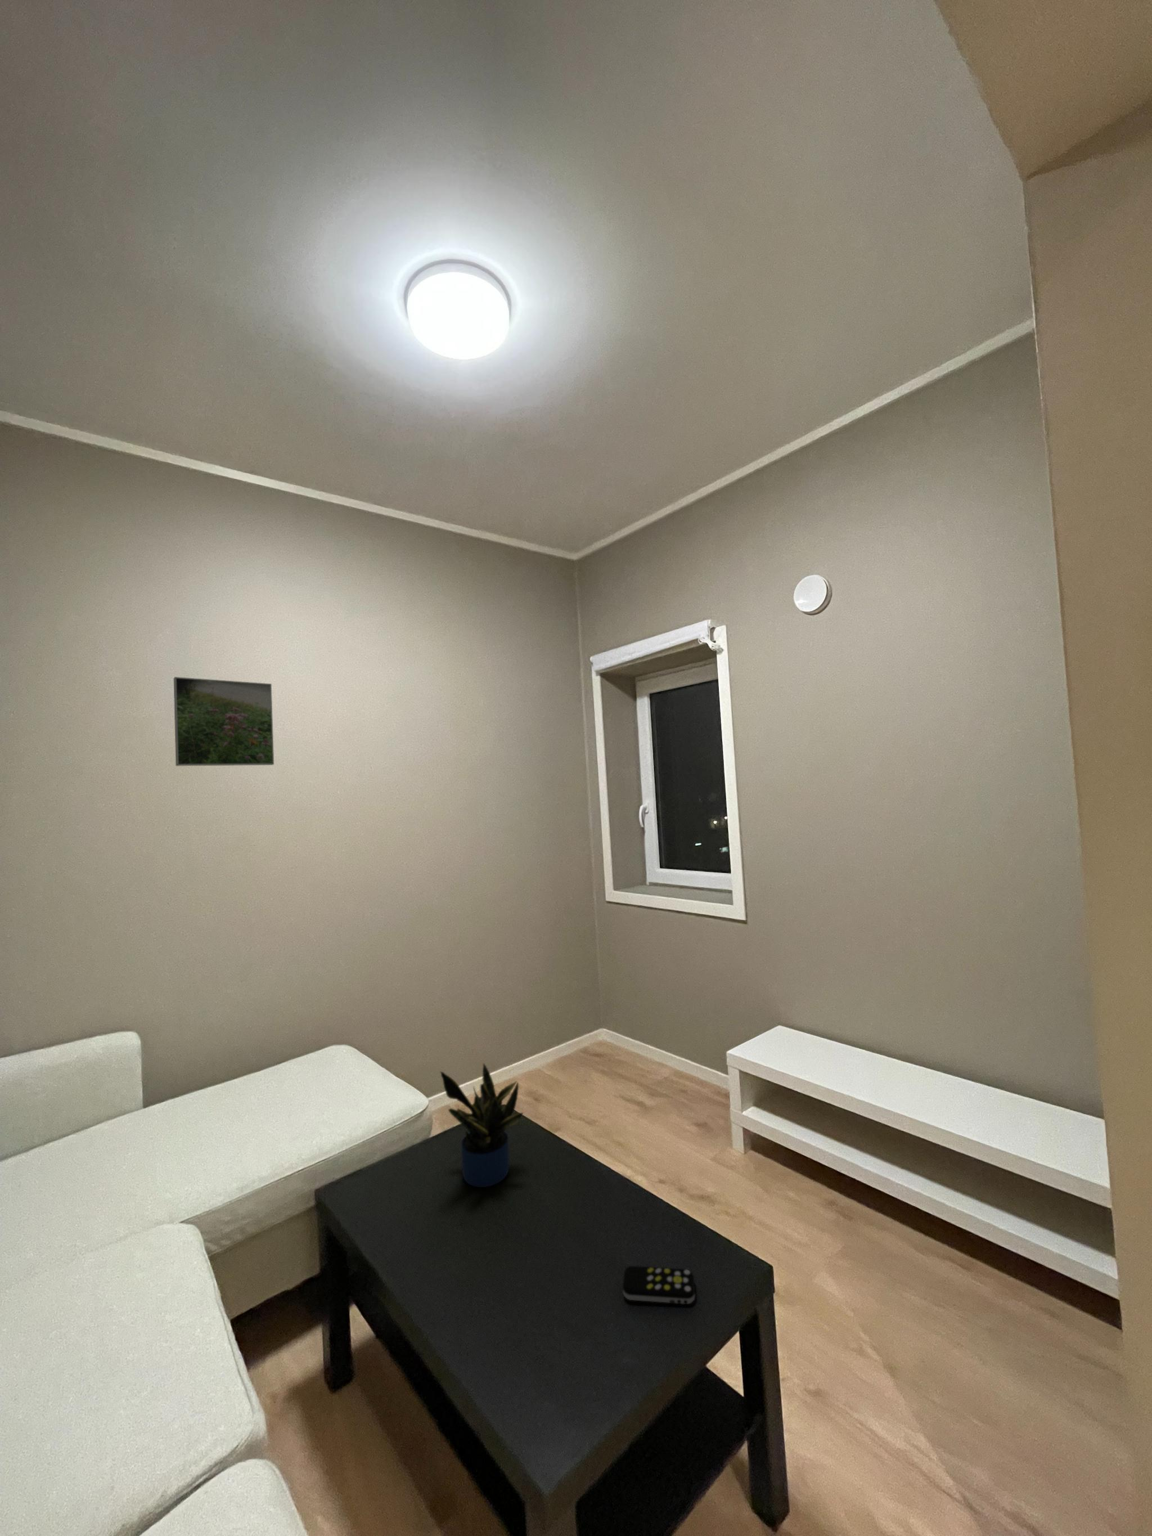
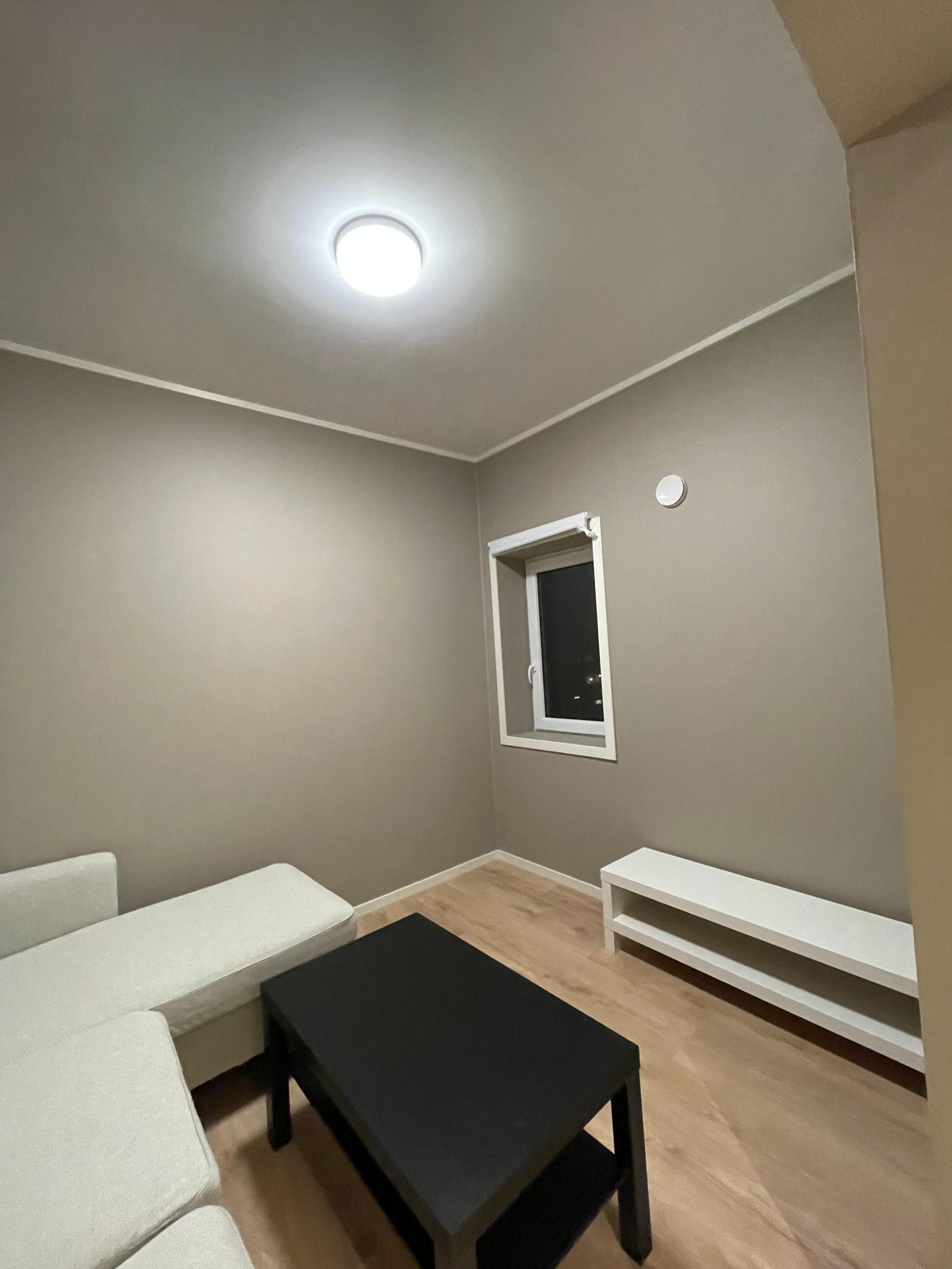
- remote control (658, 1283)
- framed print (225, 723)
- potted plant (480, 1118)
